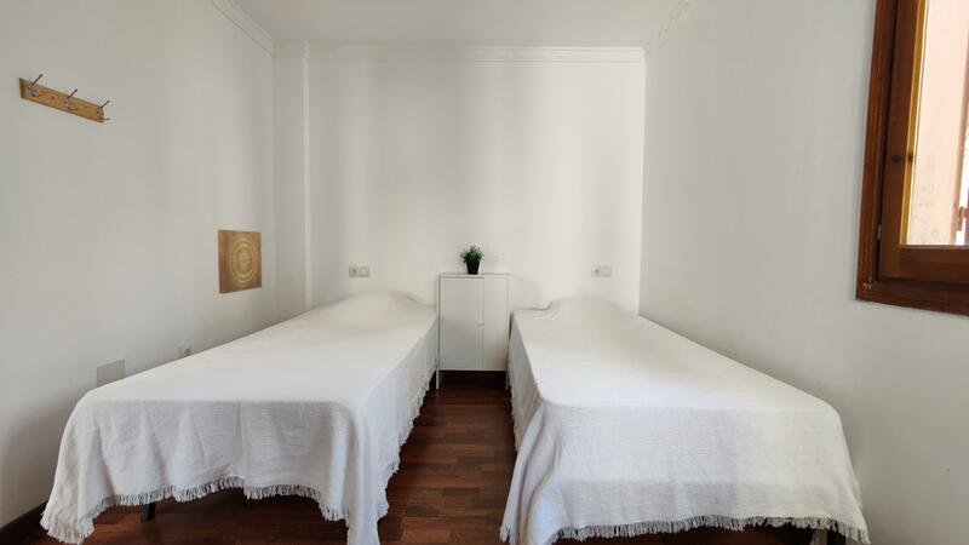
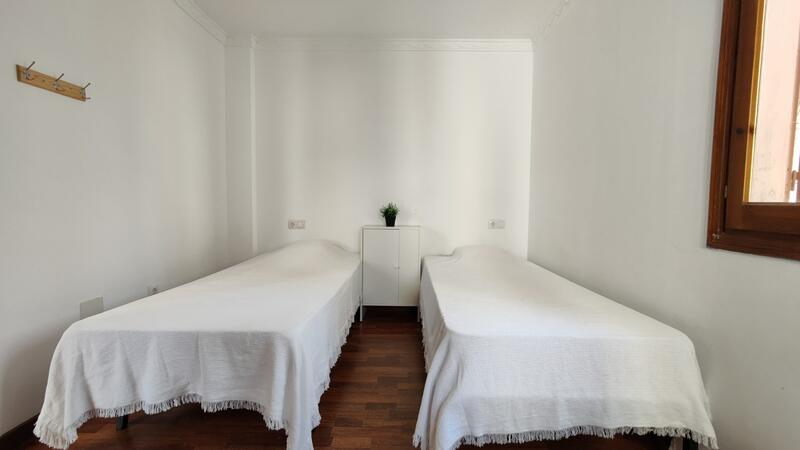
- wall art (241, 260)
